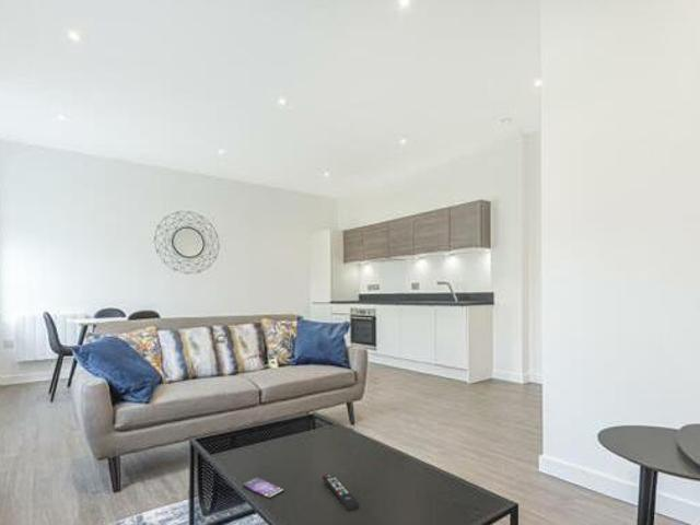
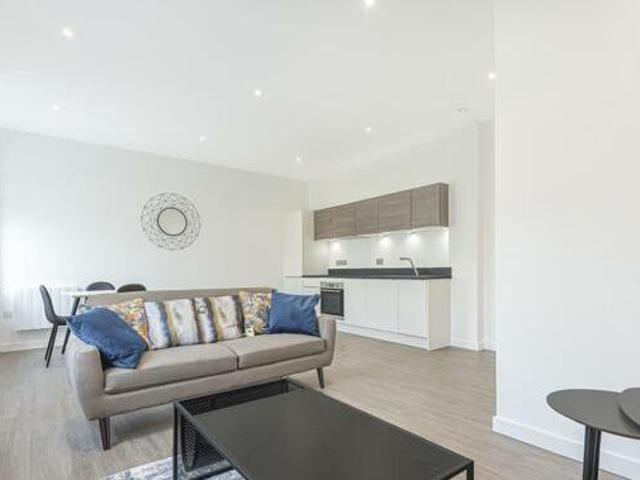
- remote control (339, 490)
- smartphone (262, 487)
